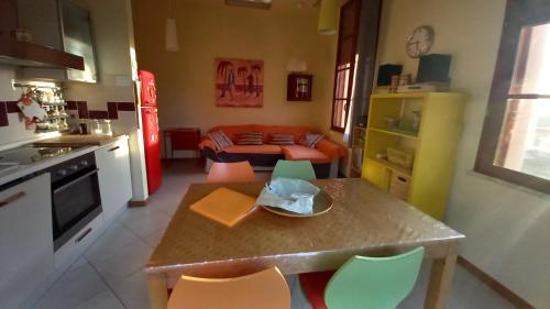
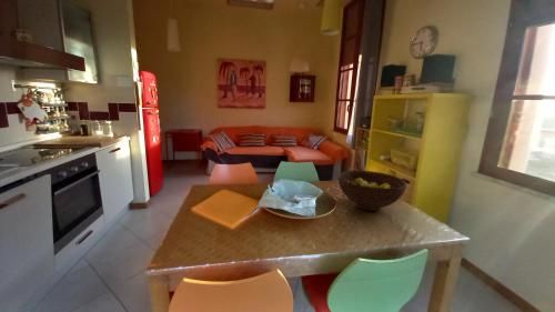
+ fruit bowl (369, 192)
